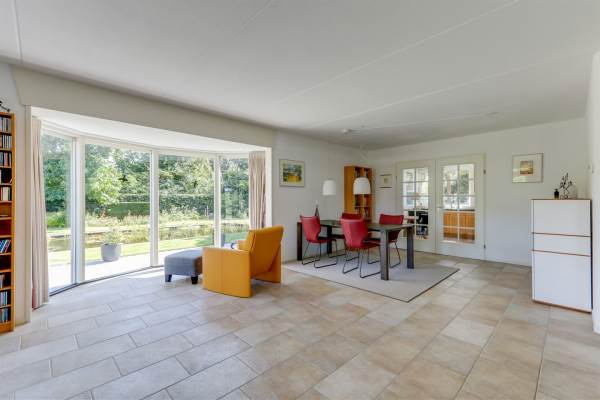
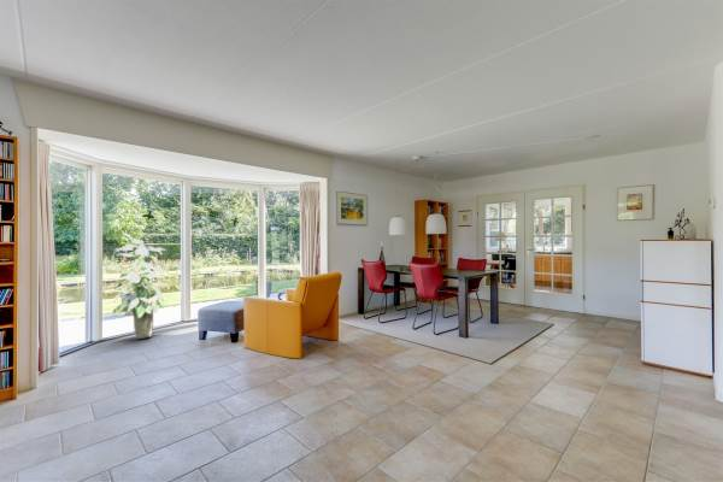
+ indoor plant (140, 288)
